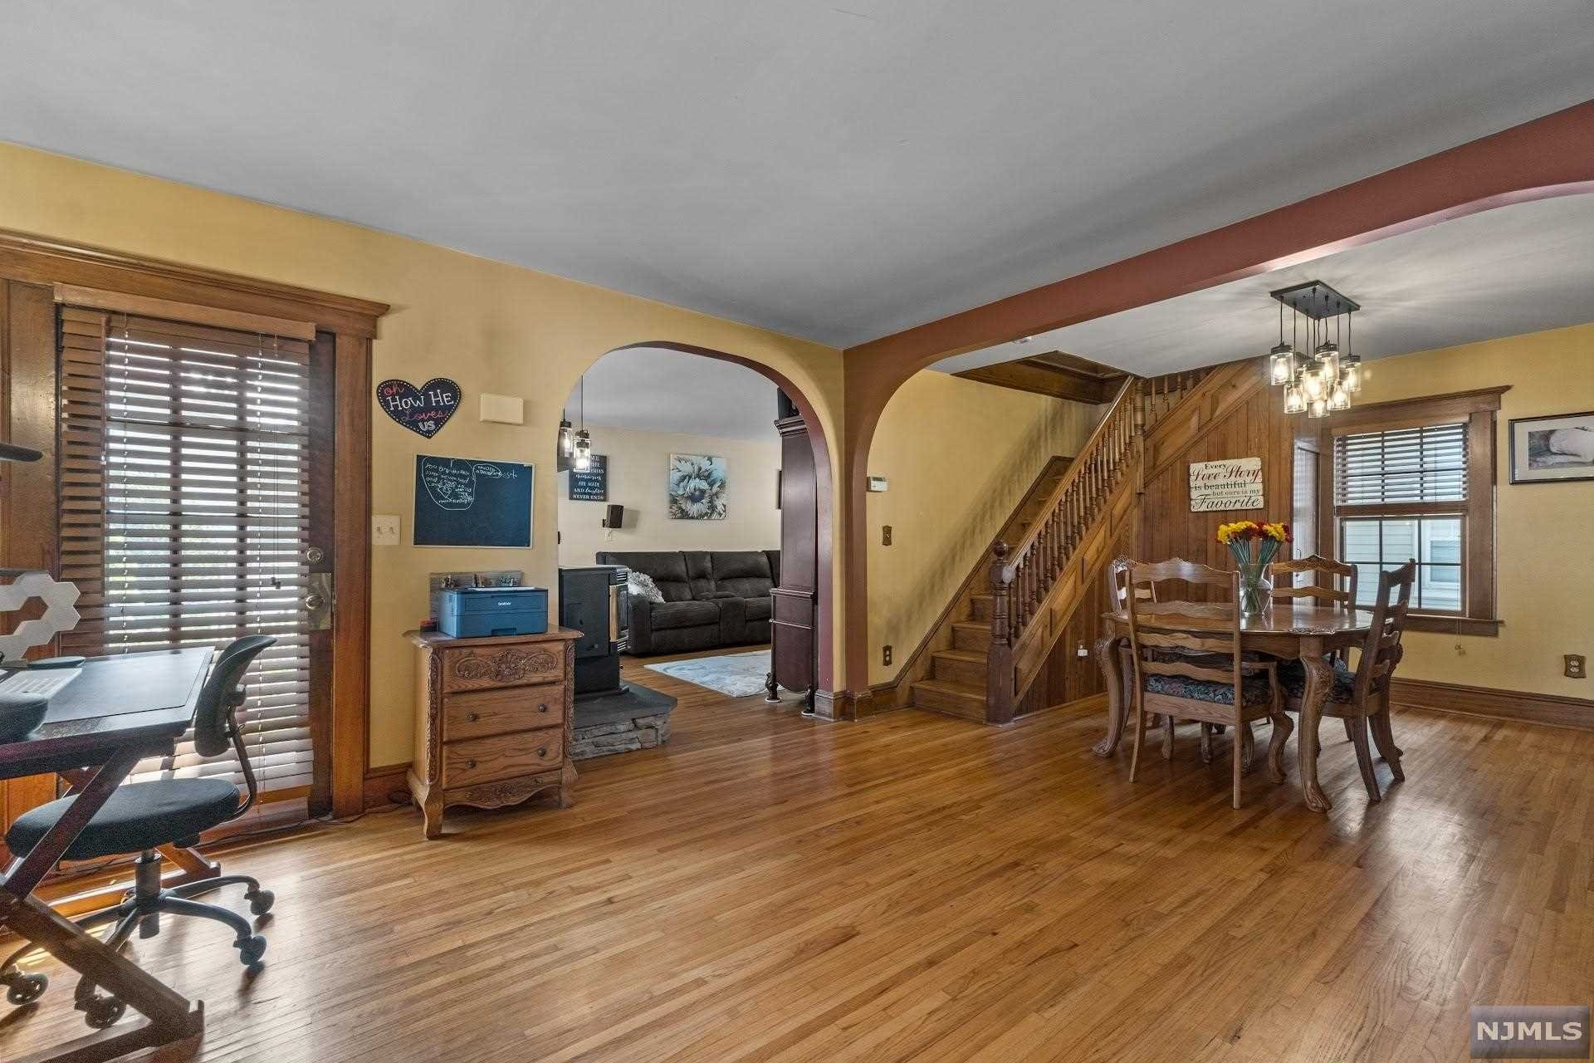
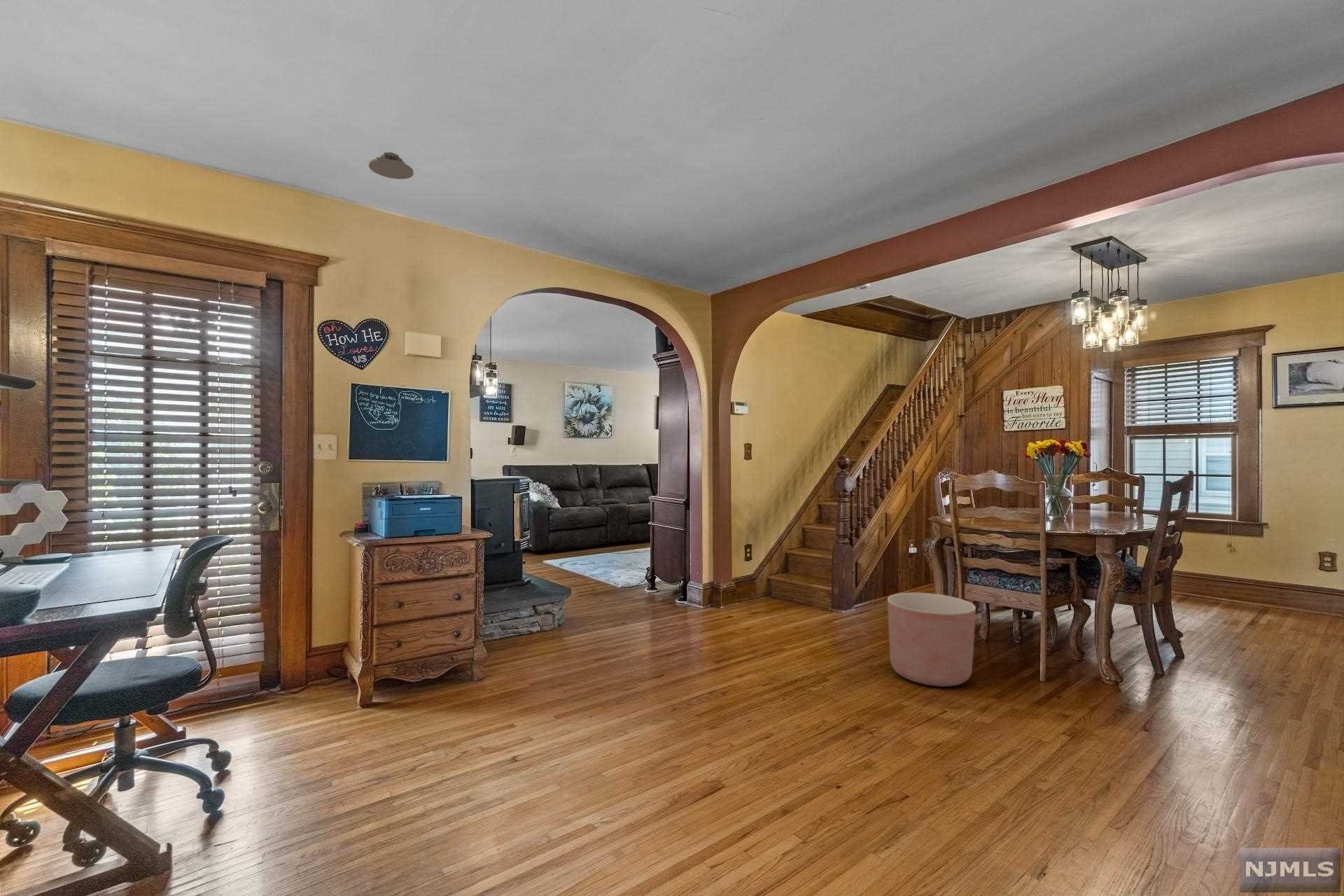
+ planter (930, 638)
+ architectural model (391, 160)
